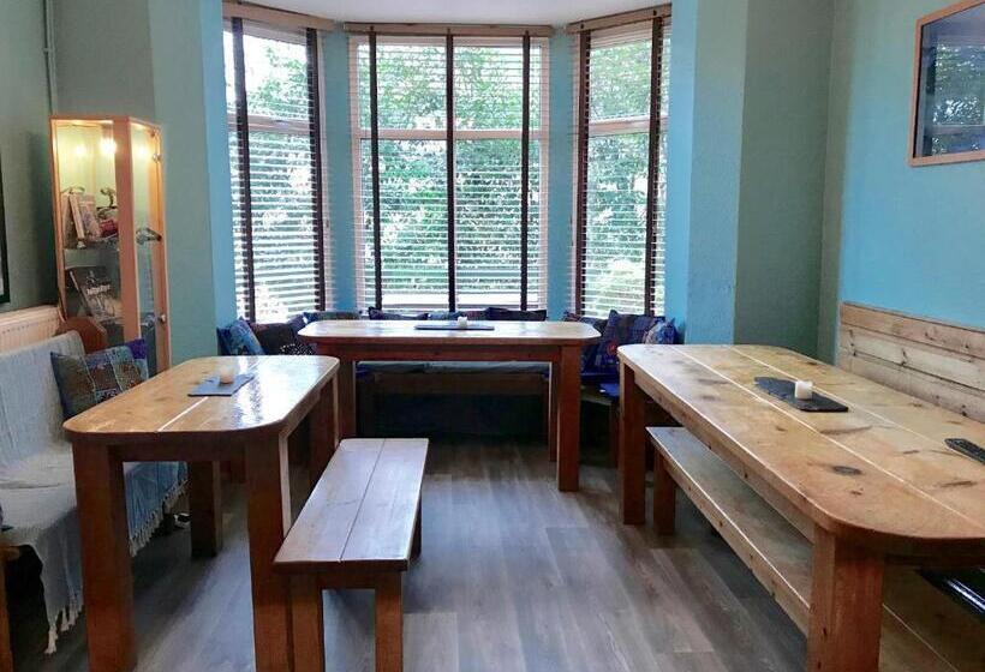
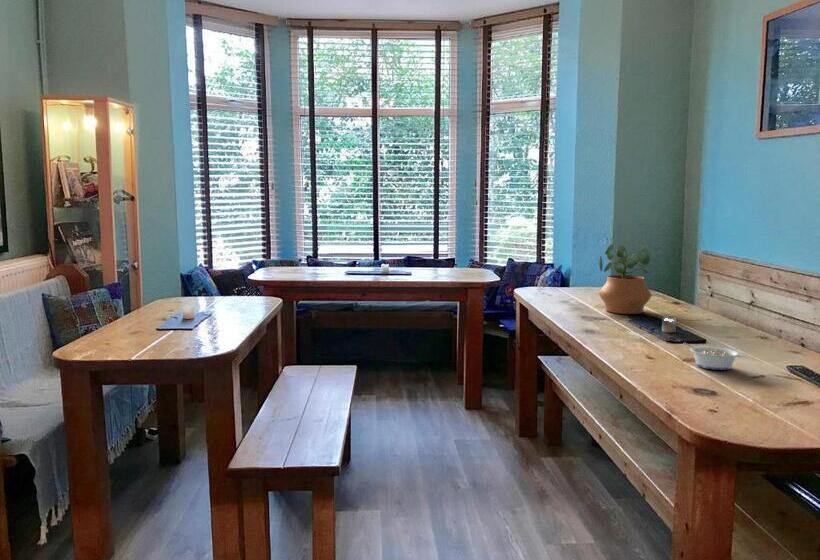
+ legume (712, 357)
+ potted plant (624, 276)
